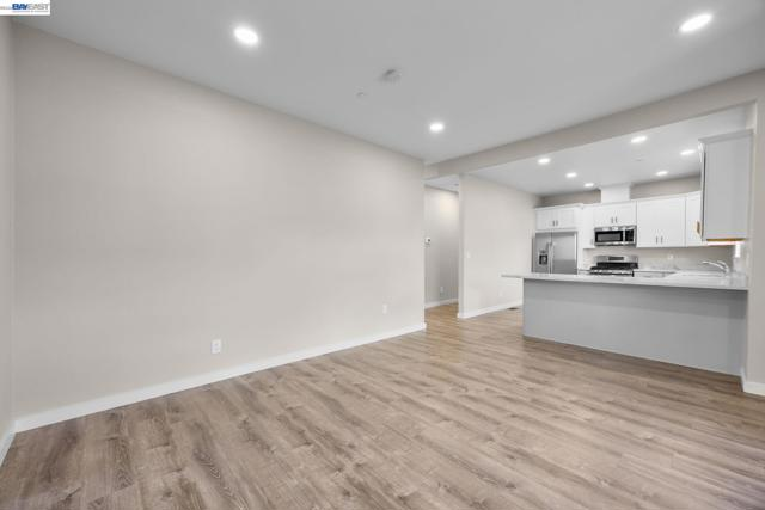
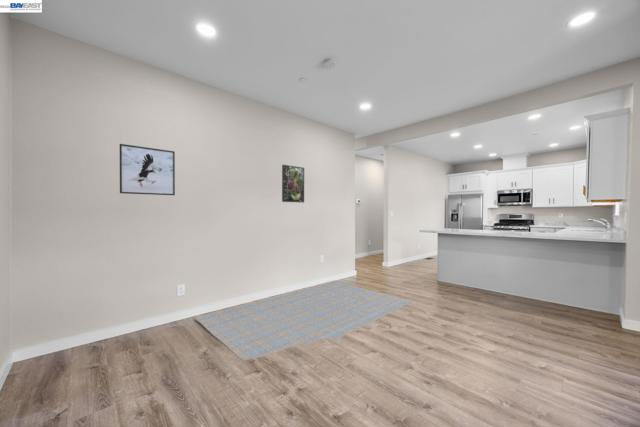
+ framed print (293, 184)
+ rug (312, 309)
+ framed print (148, 171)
